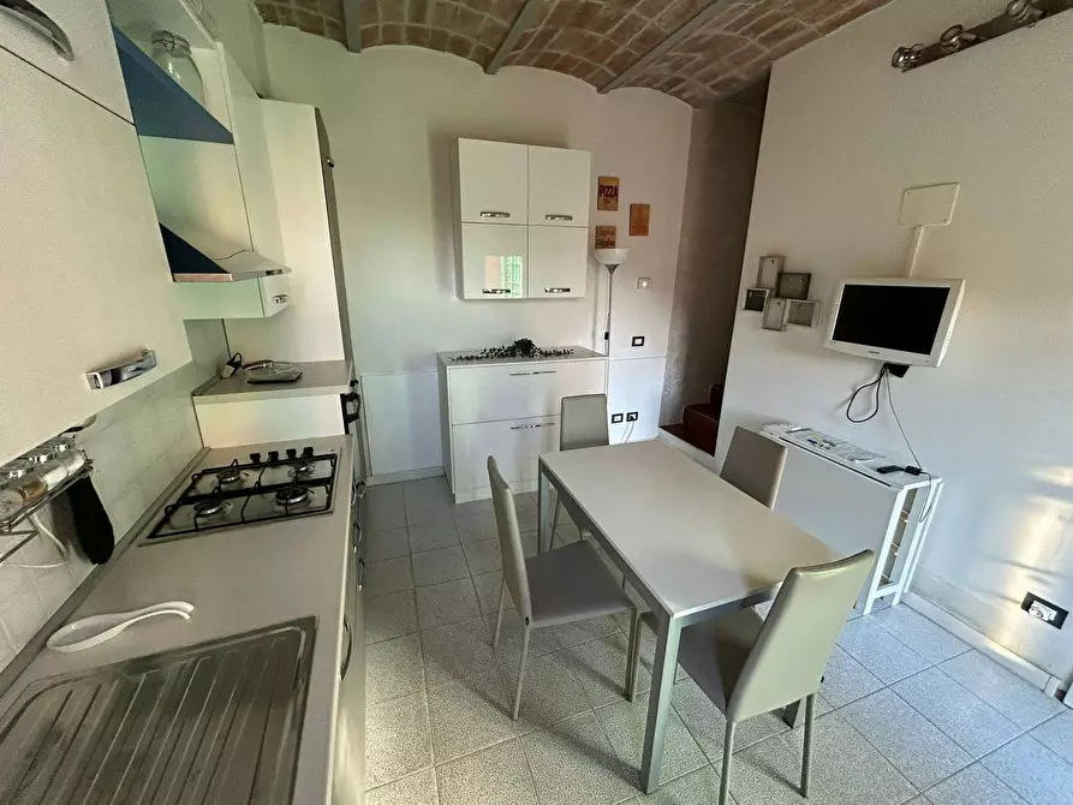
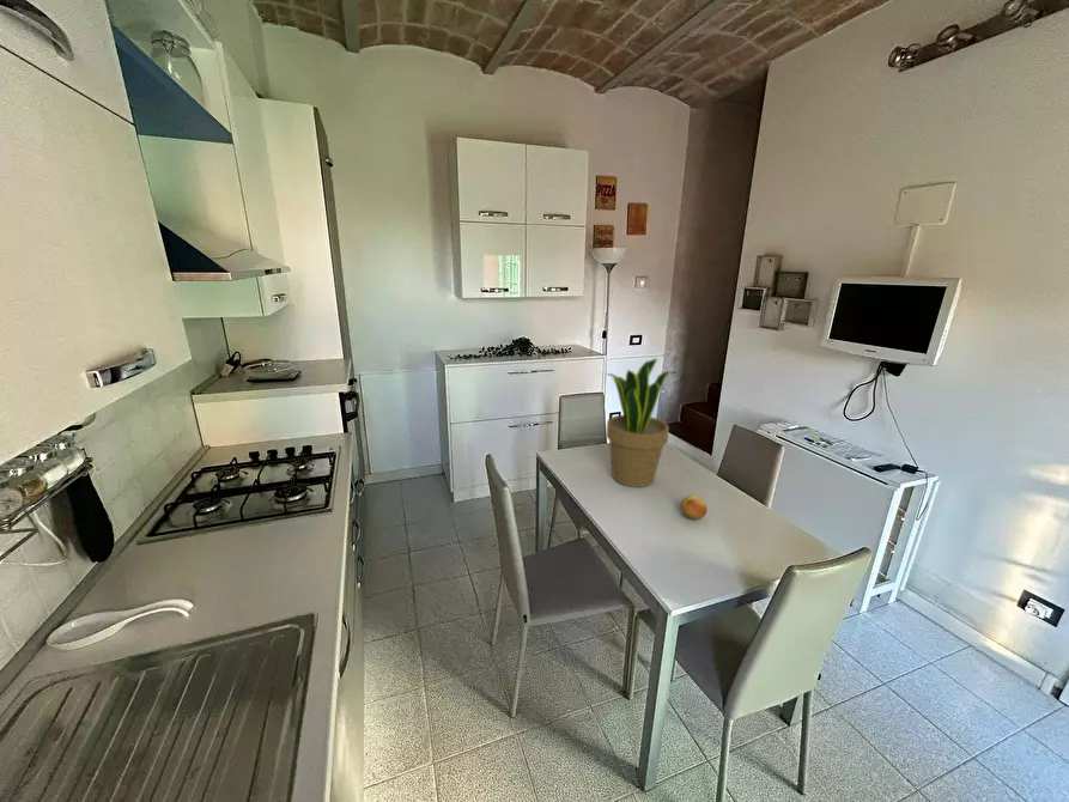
+ fruit (693, 506)
+ potted plant (636, 420)
